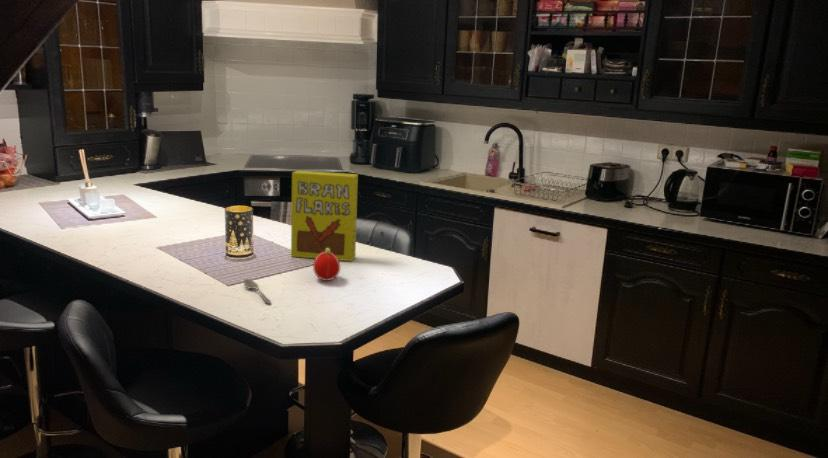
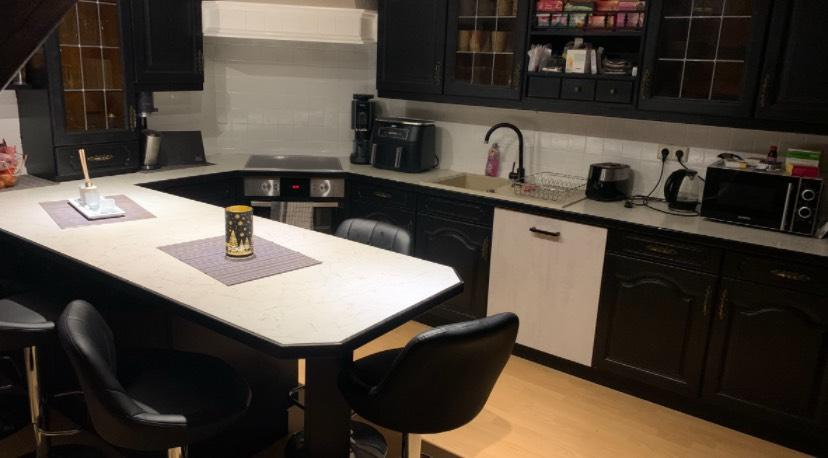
- cereal box (324, 215)
- fruit (326, 264)
- spoon (258, 290)
